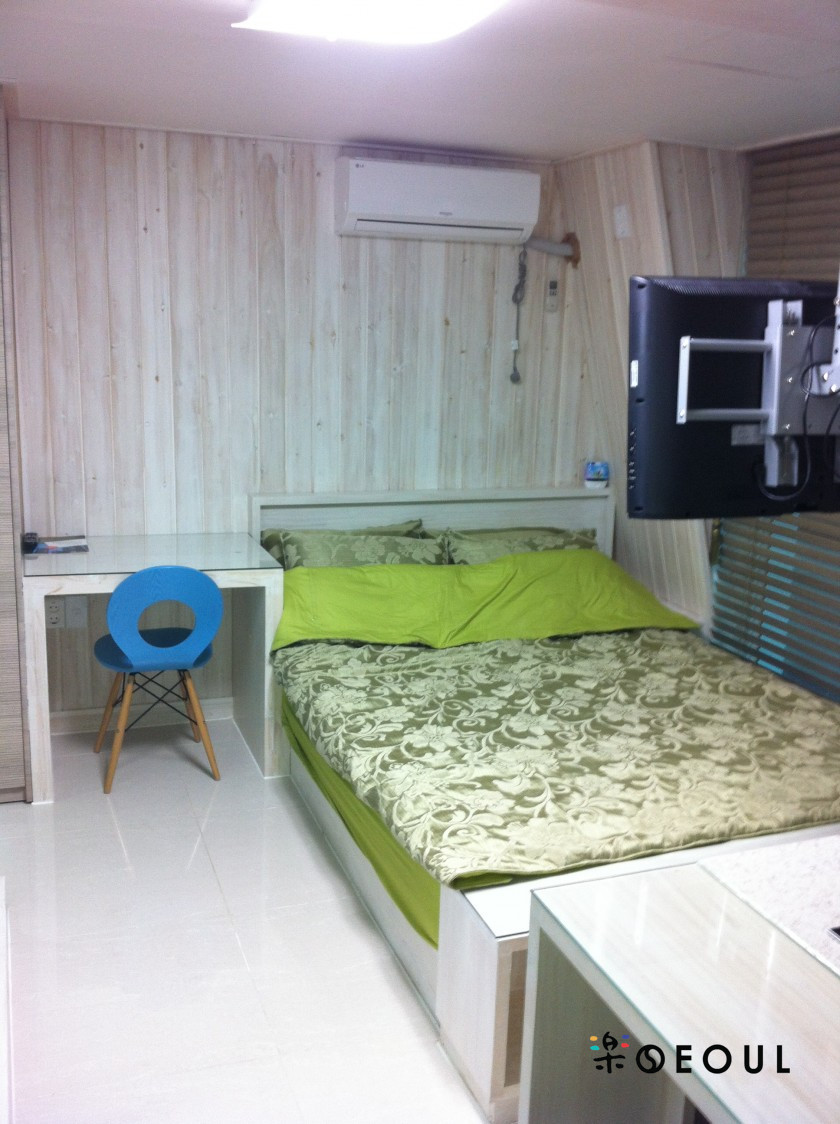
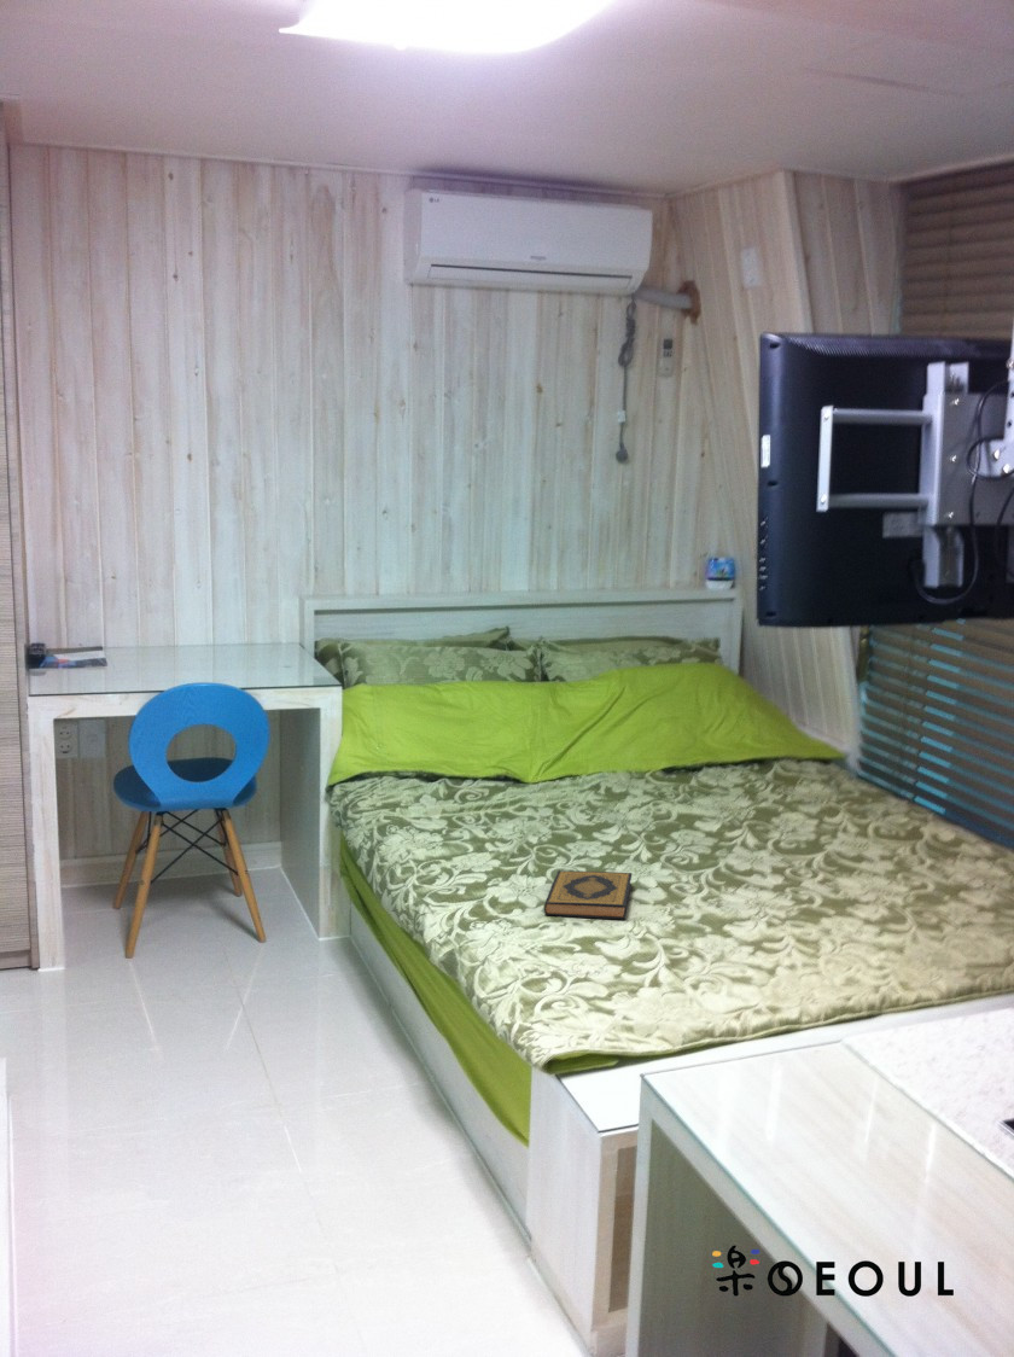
+ hardback book (589, 892)
